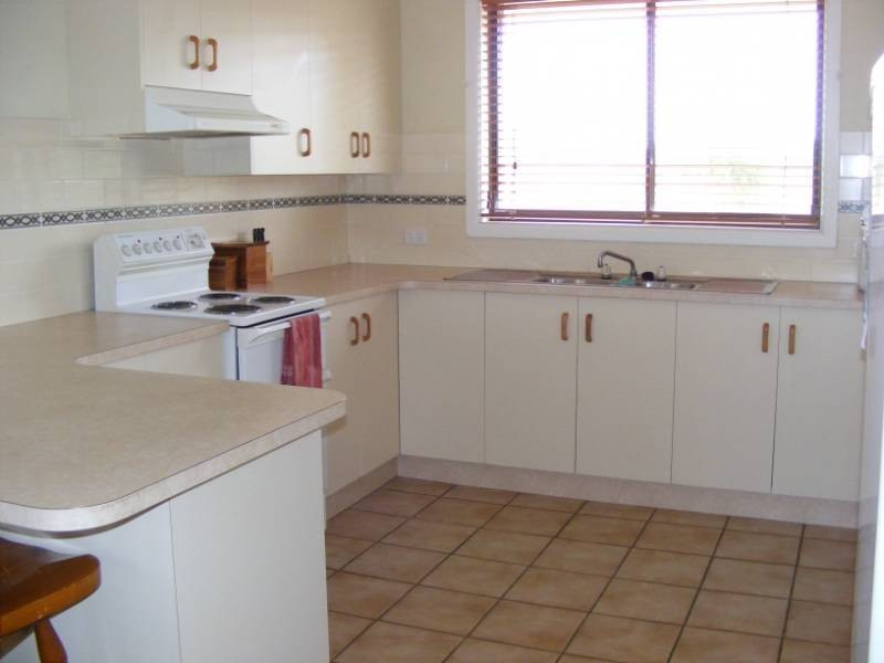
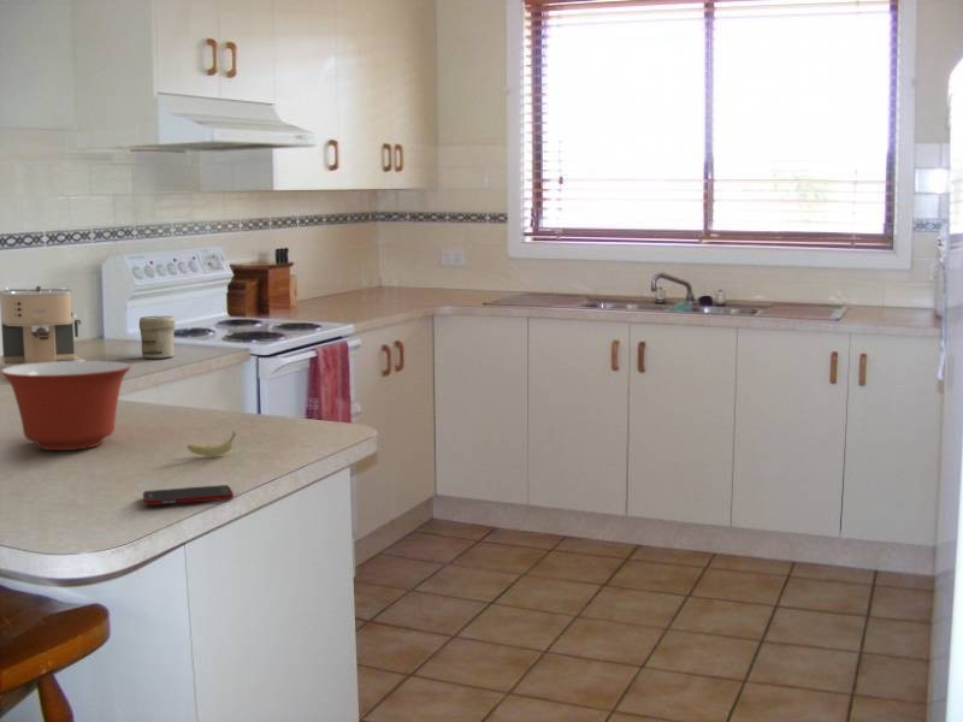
+ banana (212, 446)
+ coffee maker (39, 330)
+ jar (156, 336)
+ cell phone (188, 495)
+ mixing bowl (69, 406)
